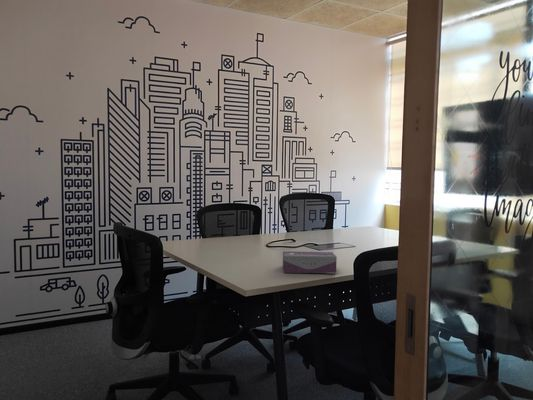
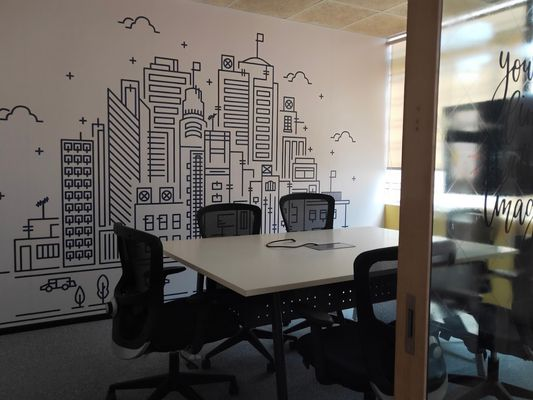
- tissue box (308, 261)
